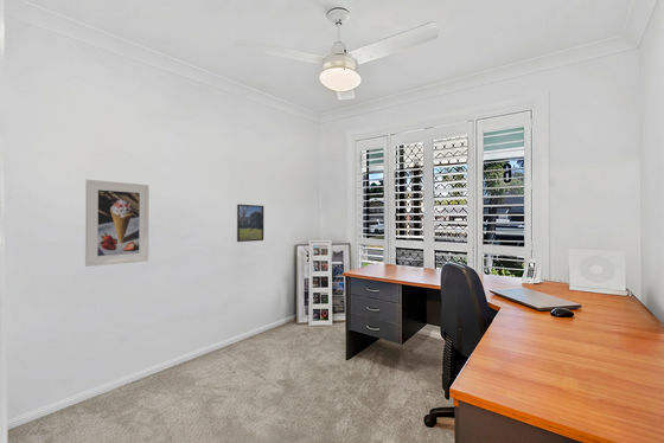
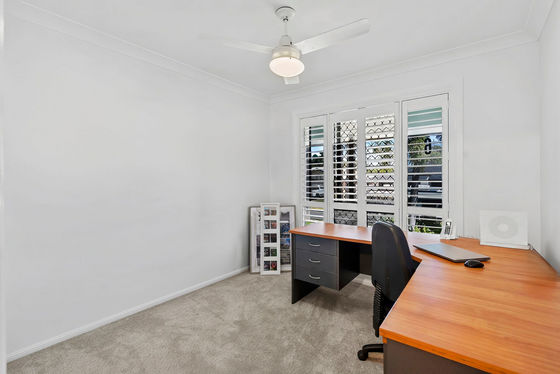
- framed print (119, 223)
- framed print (250, 223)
